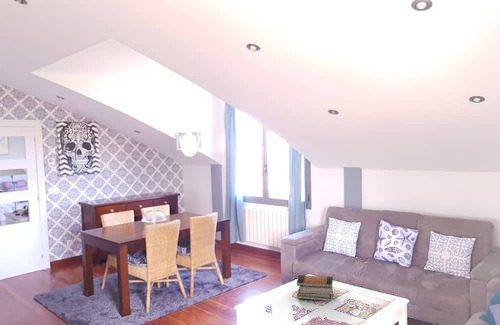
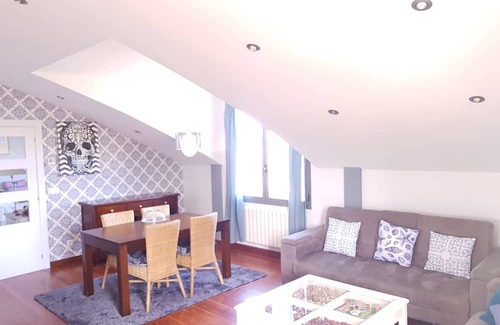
- book stack (315, 287)
